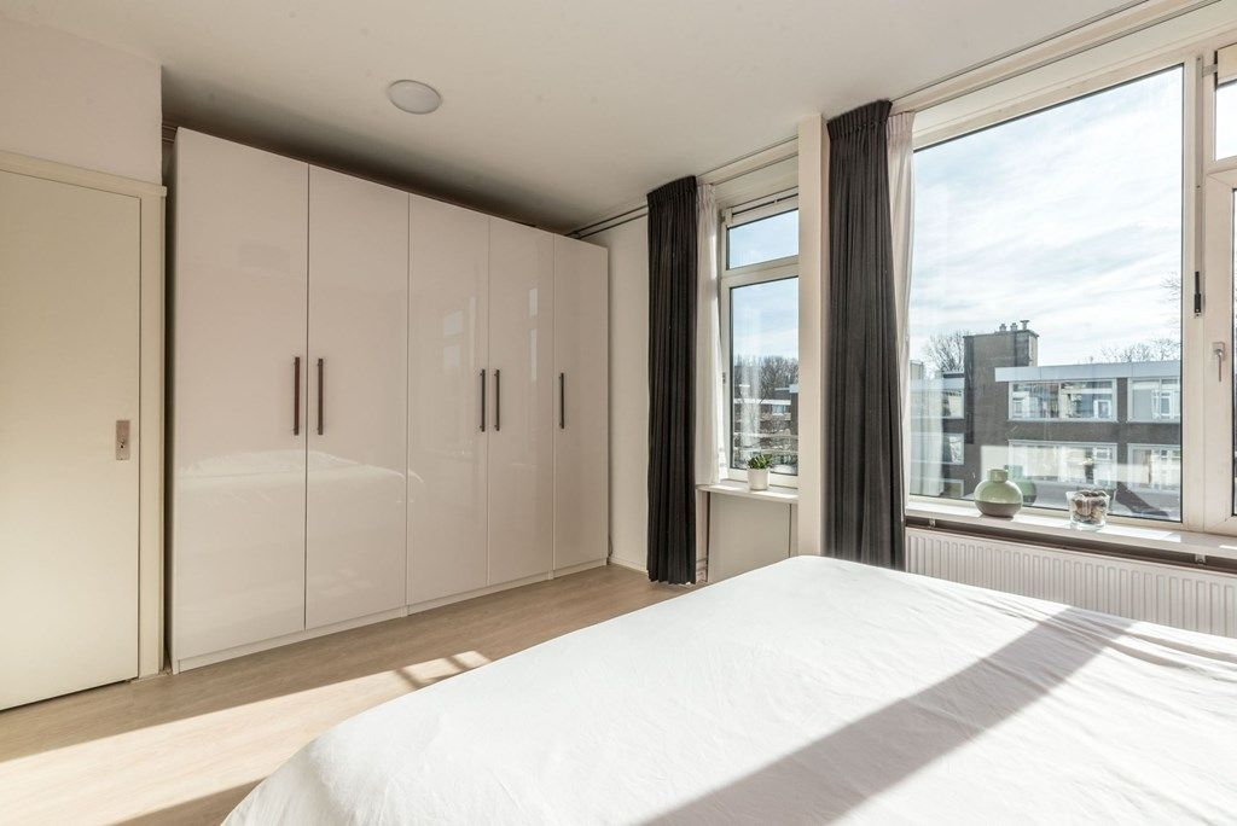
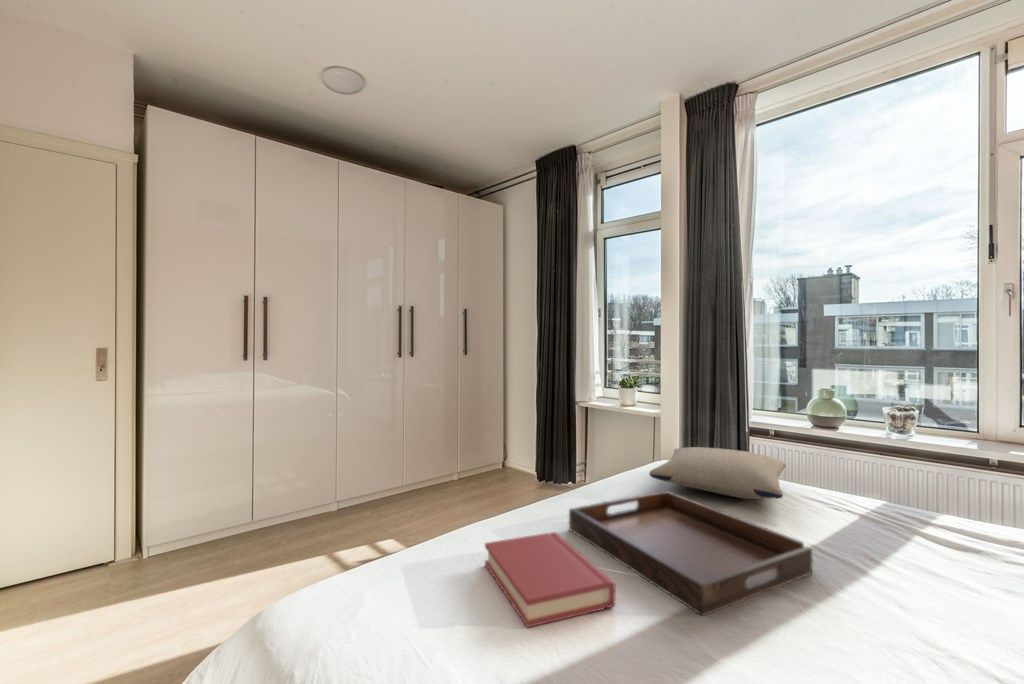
+ hardback book (544, 572)
+ serving tray (680, 537)
+ pillow (719, 470)
